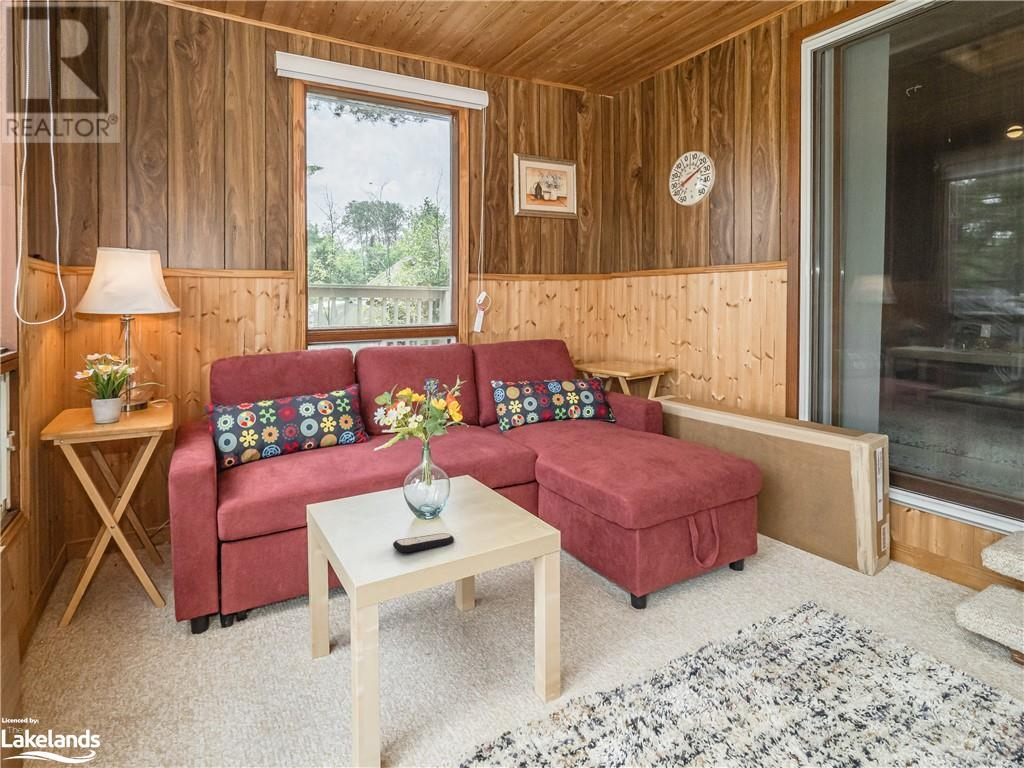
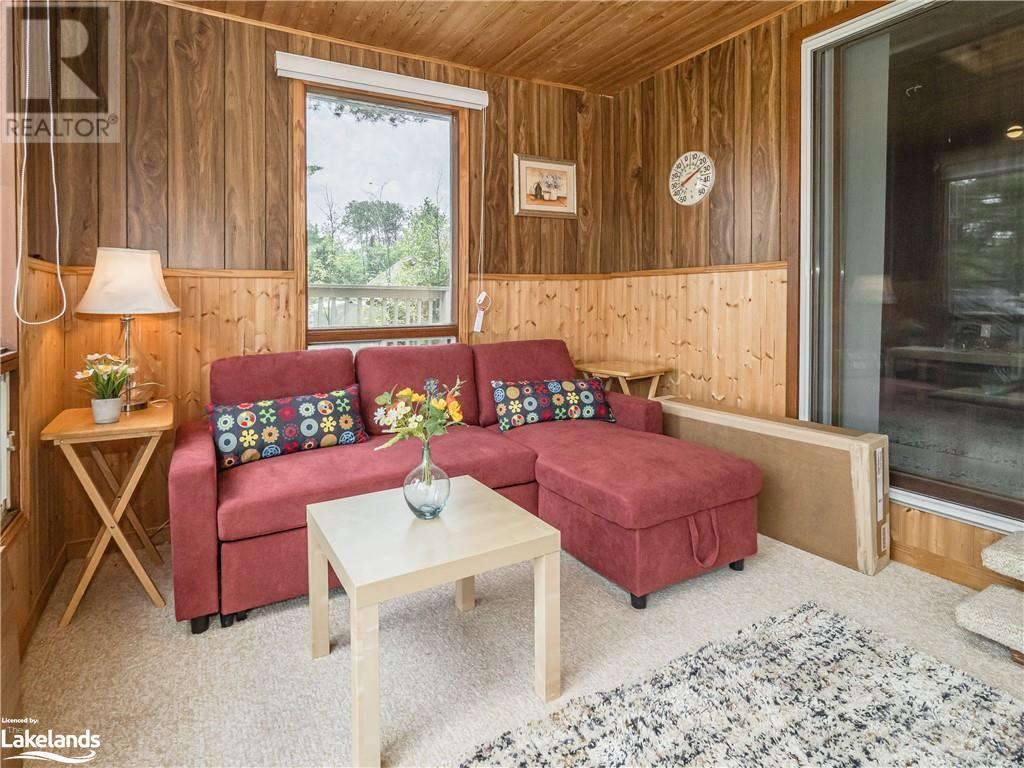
- remote control (424, 542)
